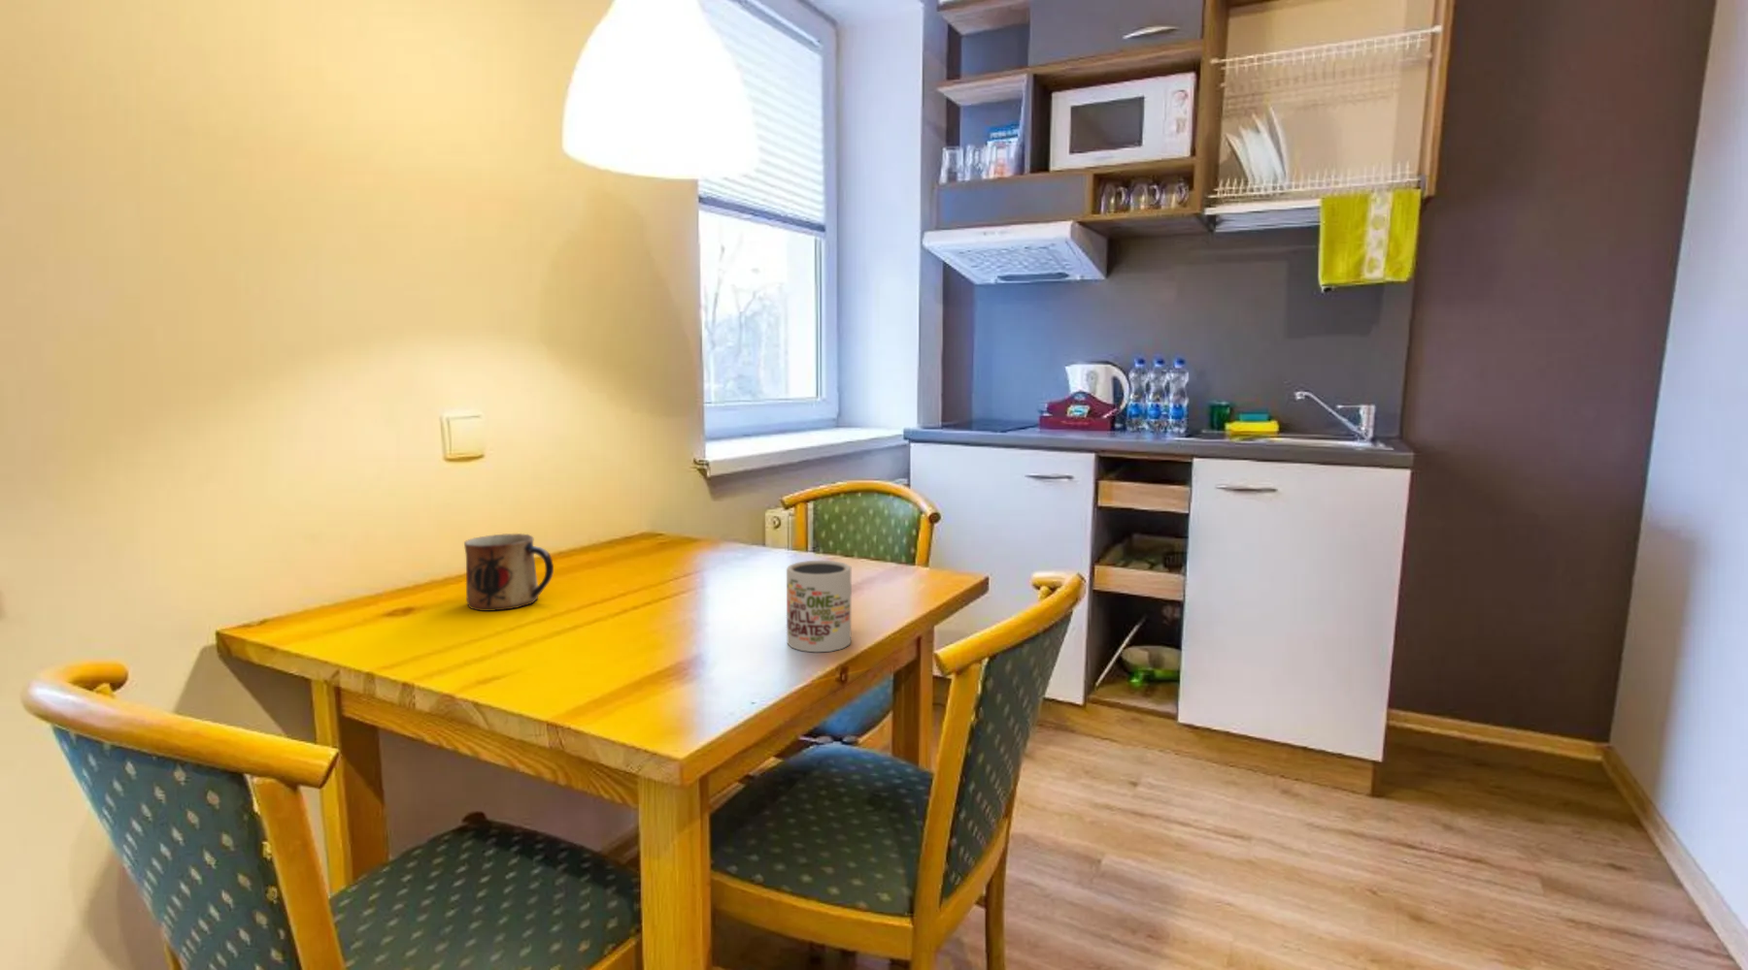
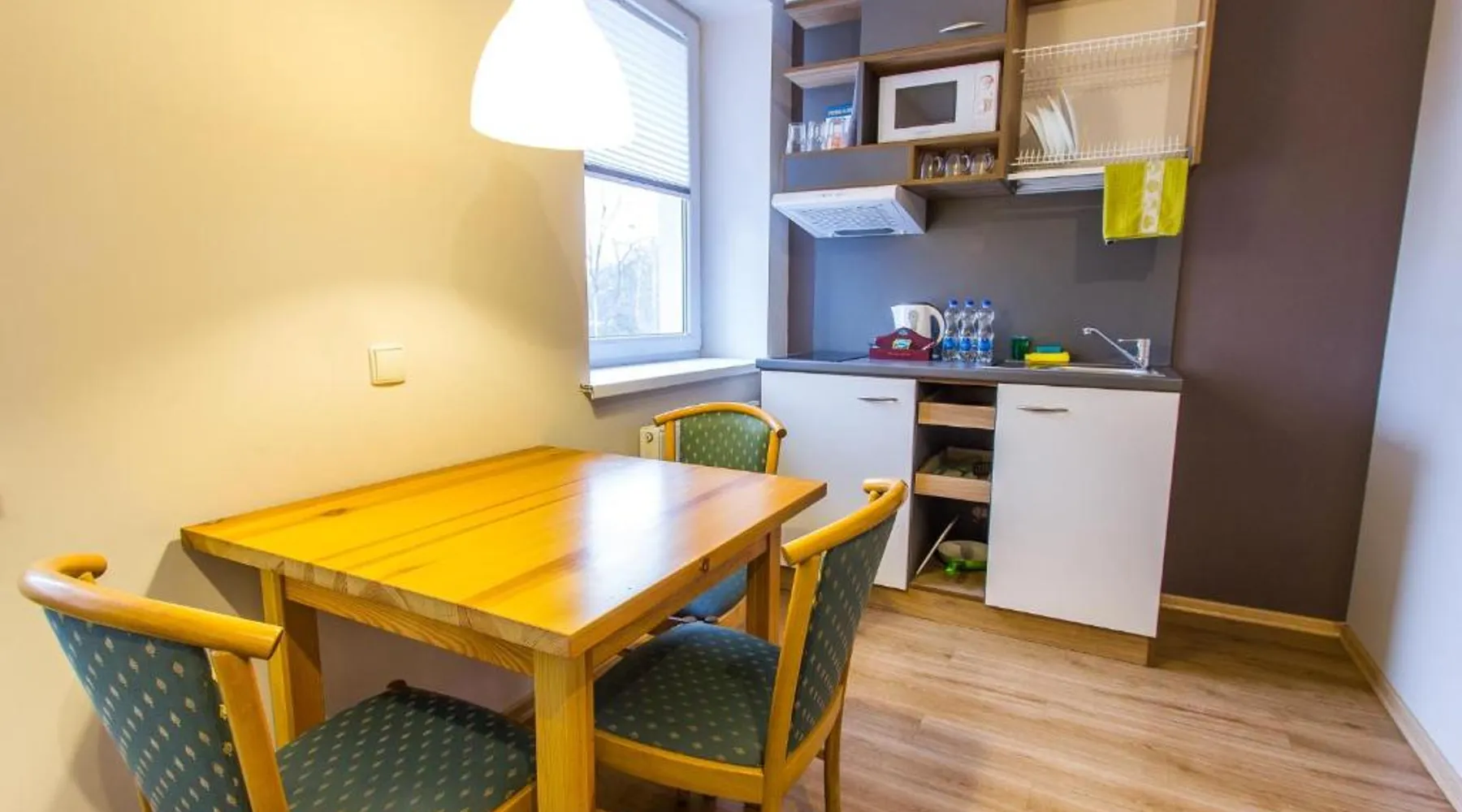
- mug (506, 570)
- mug (825, 601)
